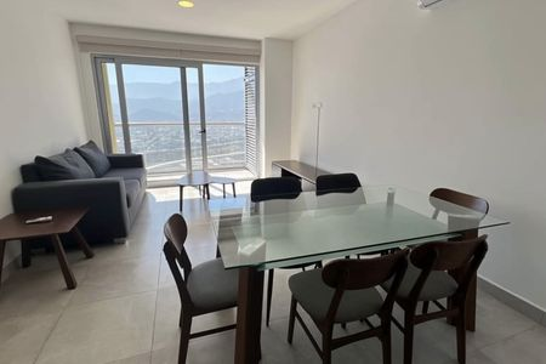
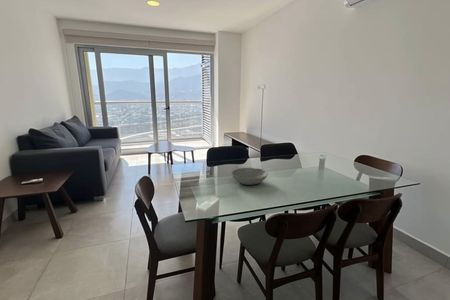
+ bowl (249, 177)
